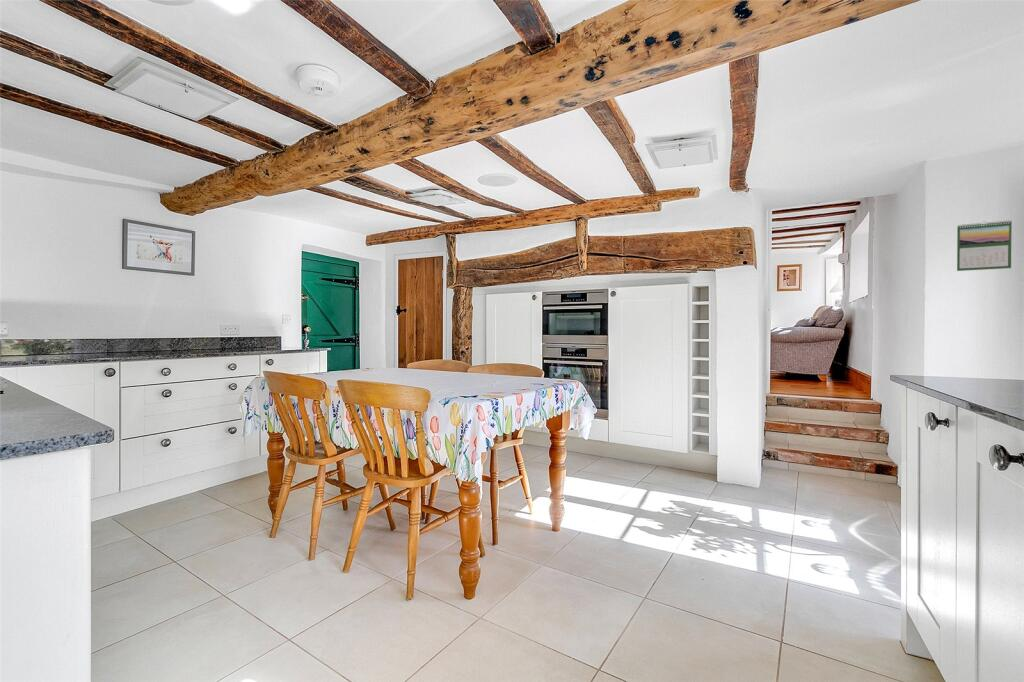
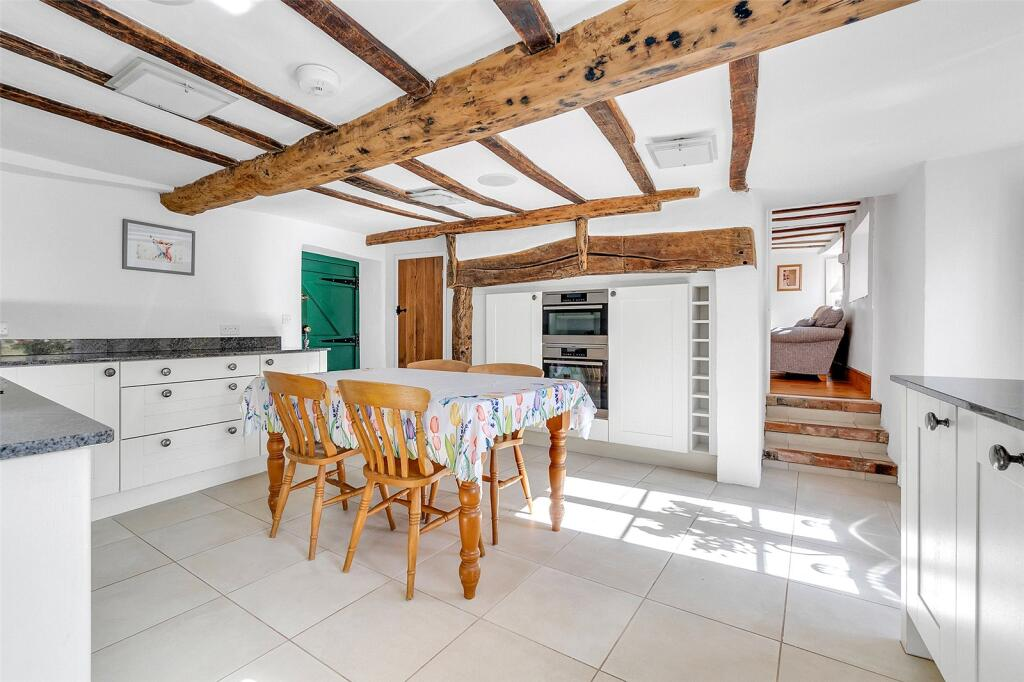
- calendar (983, 245)
